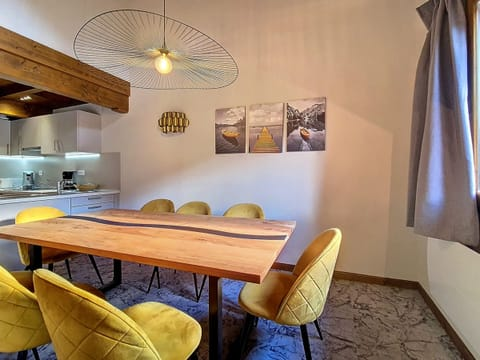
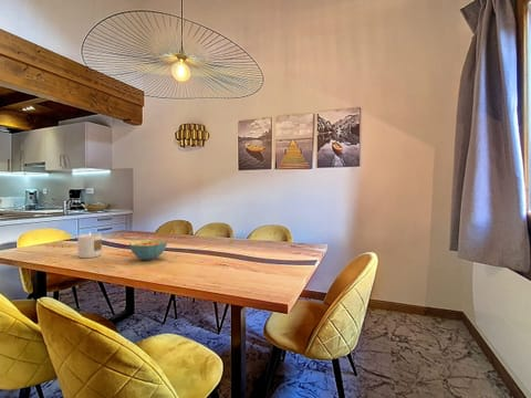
+ candle (90, 243)
+ cereal bowl (148, 250)
